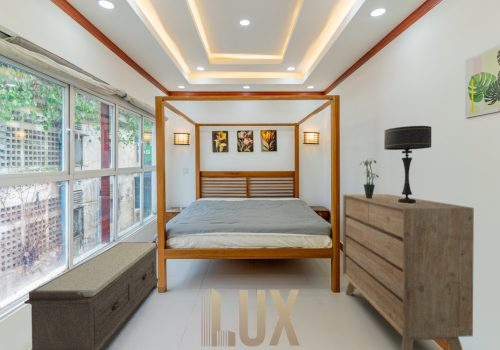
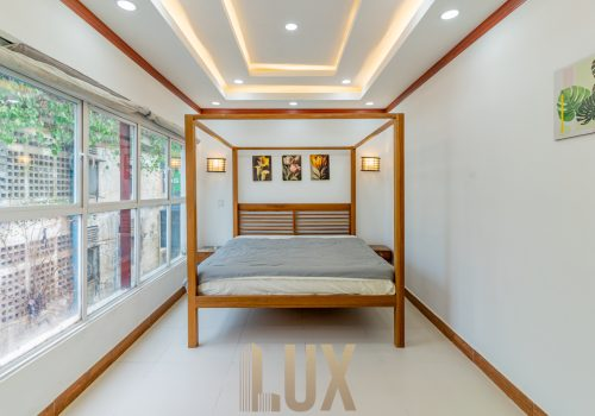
- potted plant (367, 178)
- bench (110, 290)
- table lamp (406, 165)
- dresser (393, 260)
